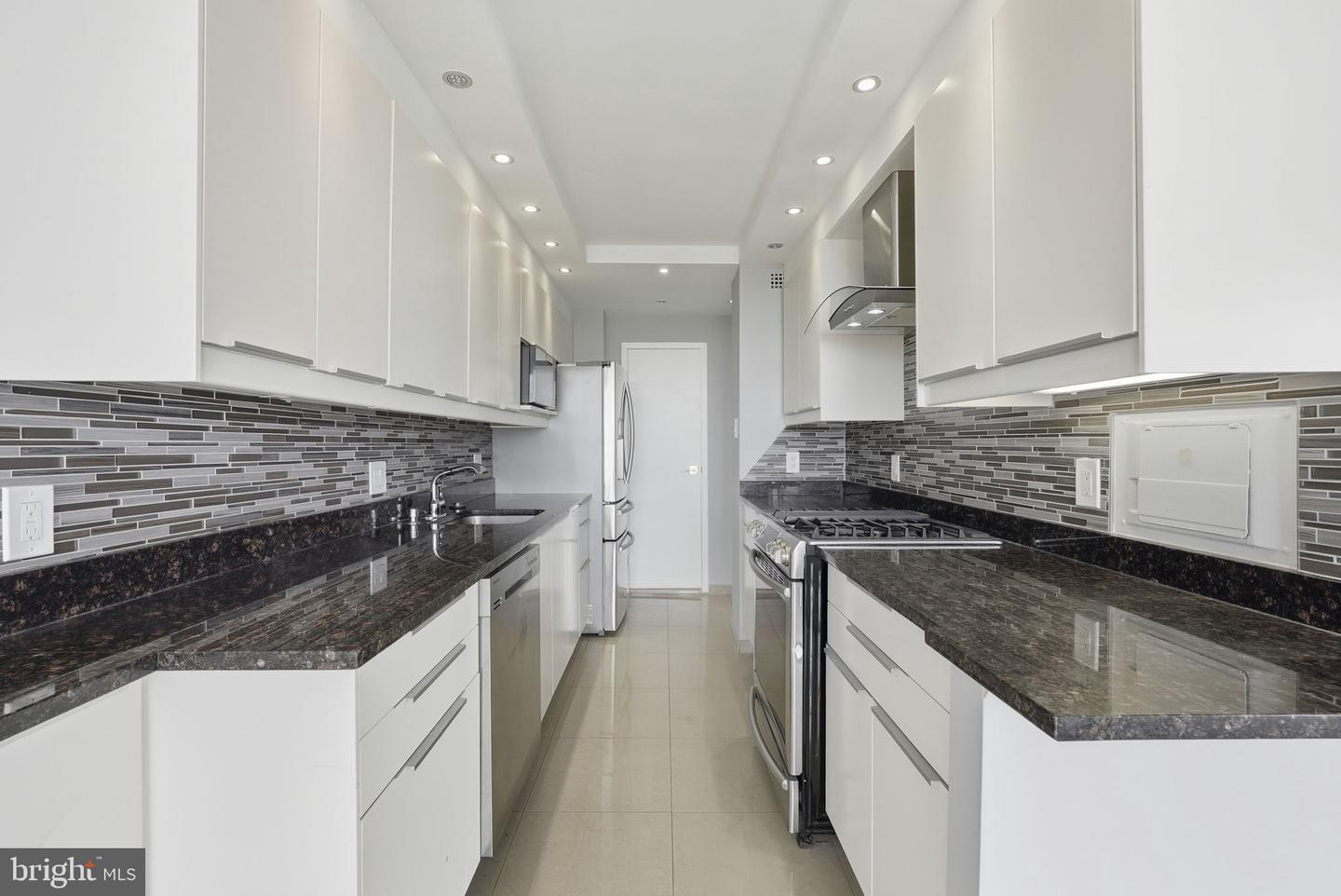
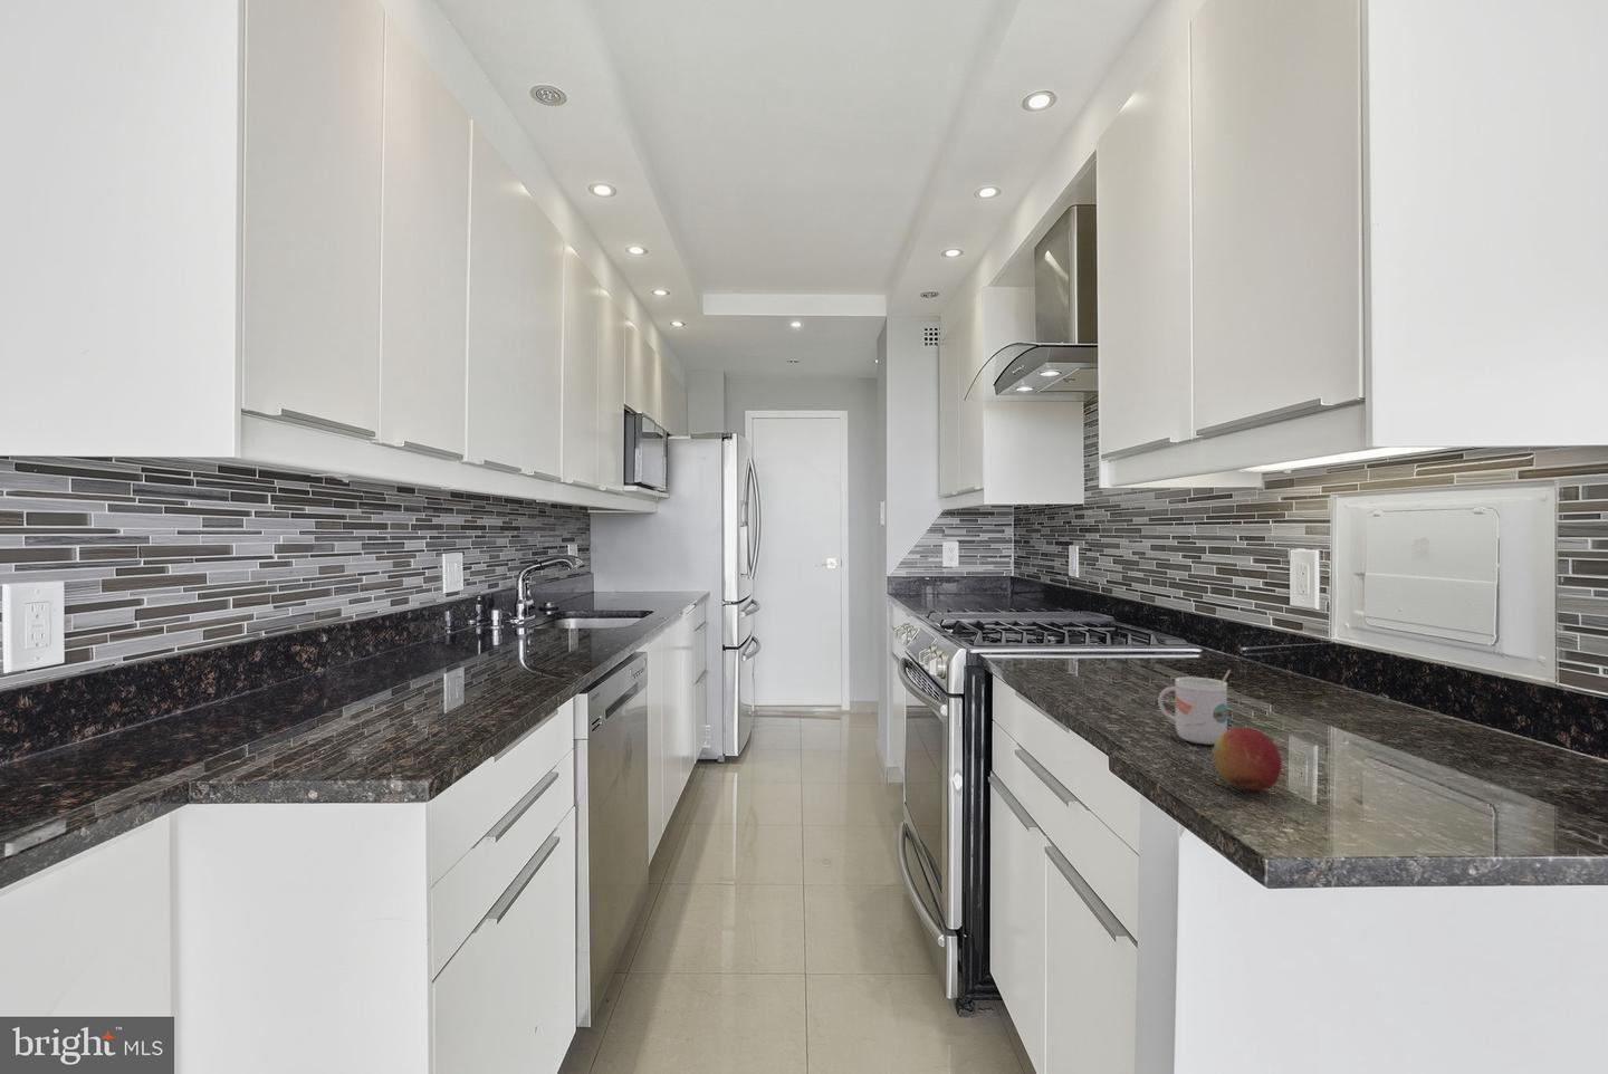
+ apple (1246, 758)
+ mug (1193, 701)
